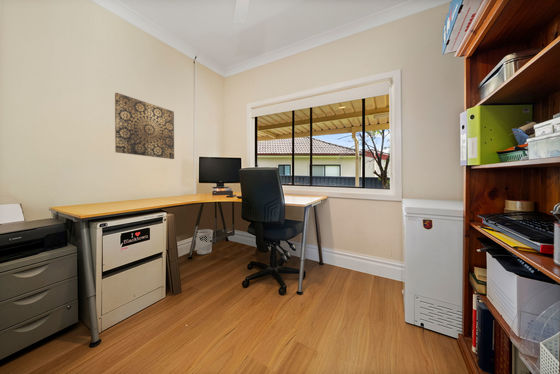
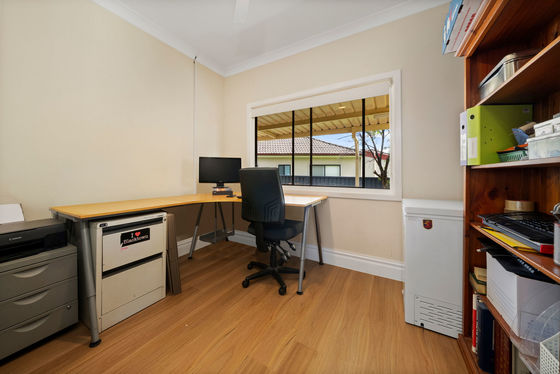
- wastebasket (203, 241)
- wall art (147, 129)
